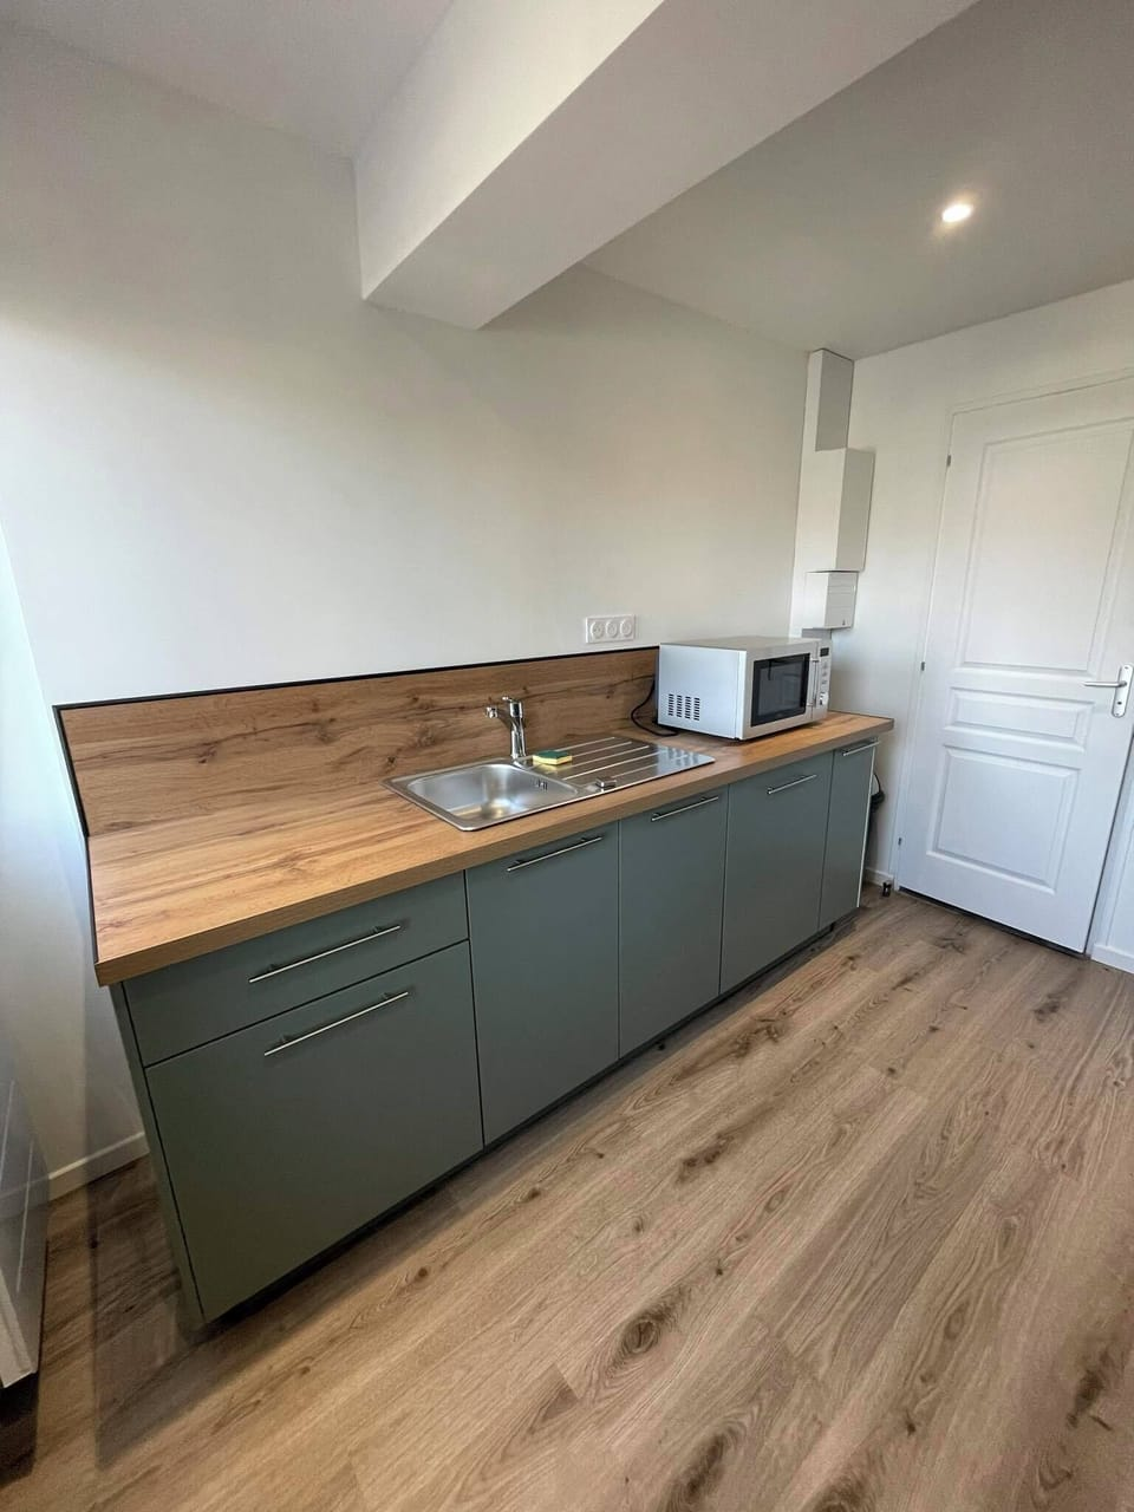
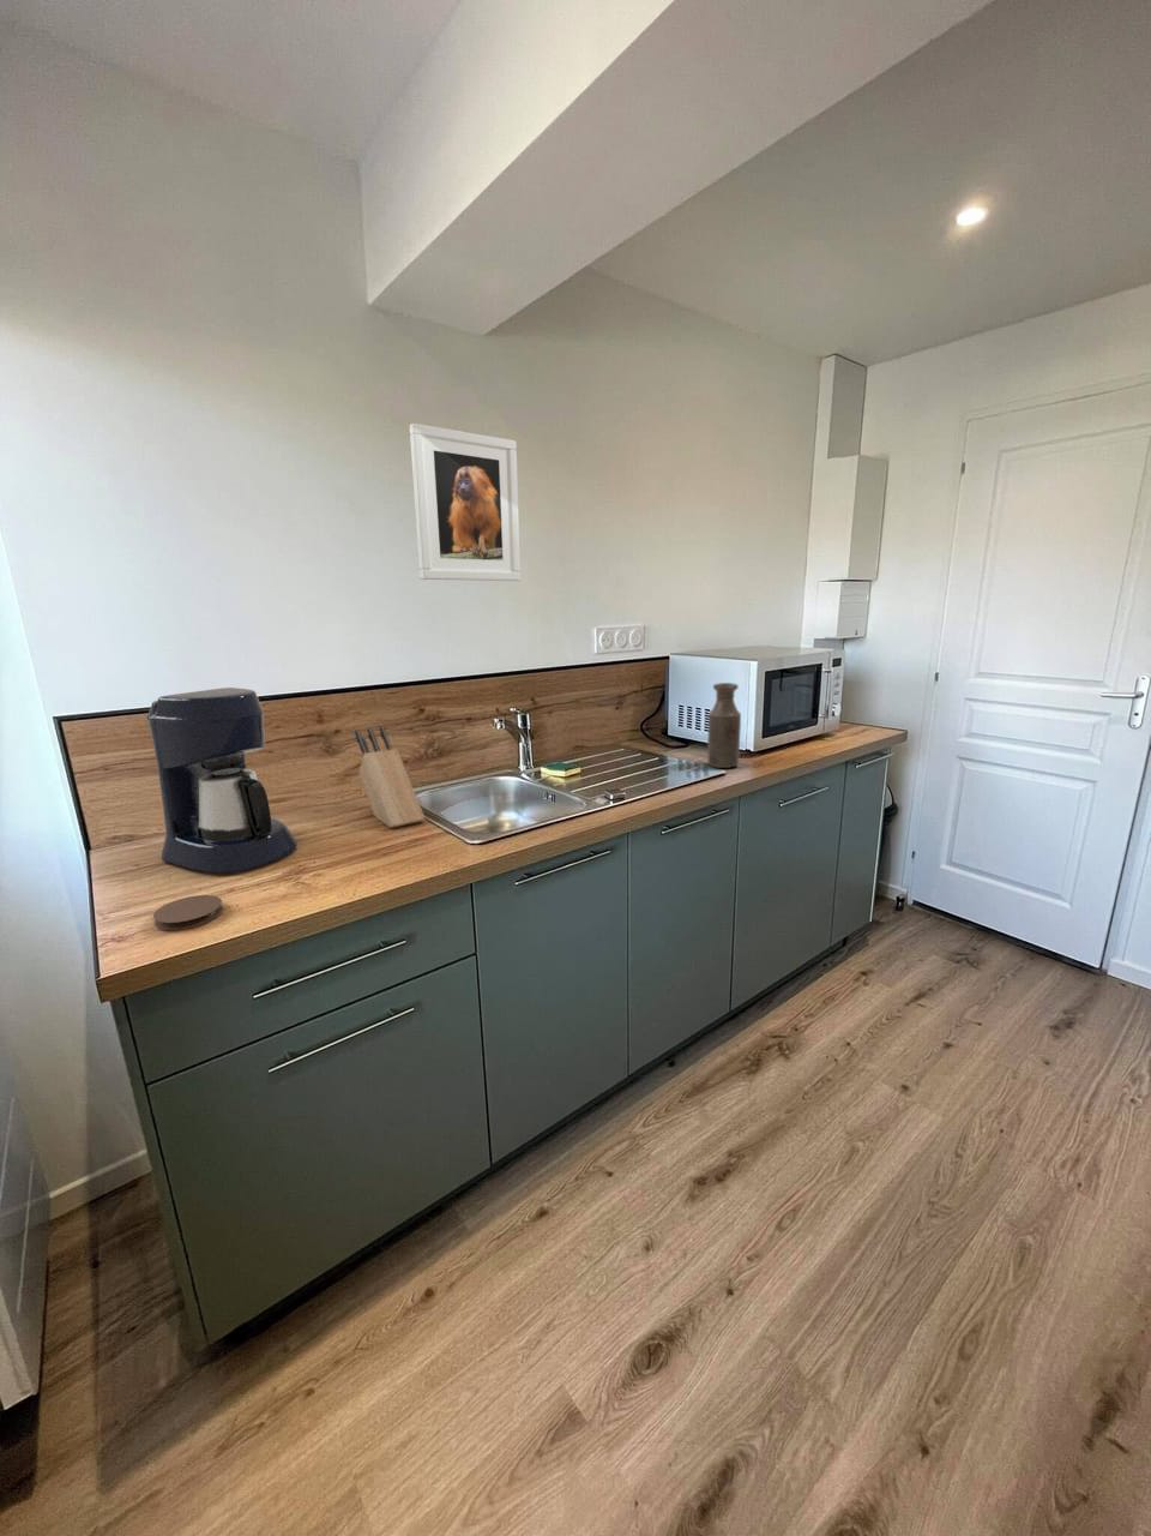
+ knife block (386, 773)
+ coffee maker (222, 773)
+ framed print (469, 508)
+ bottle (724, 724)
+ coaster (189, 911)
